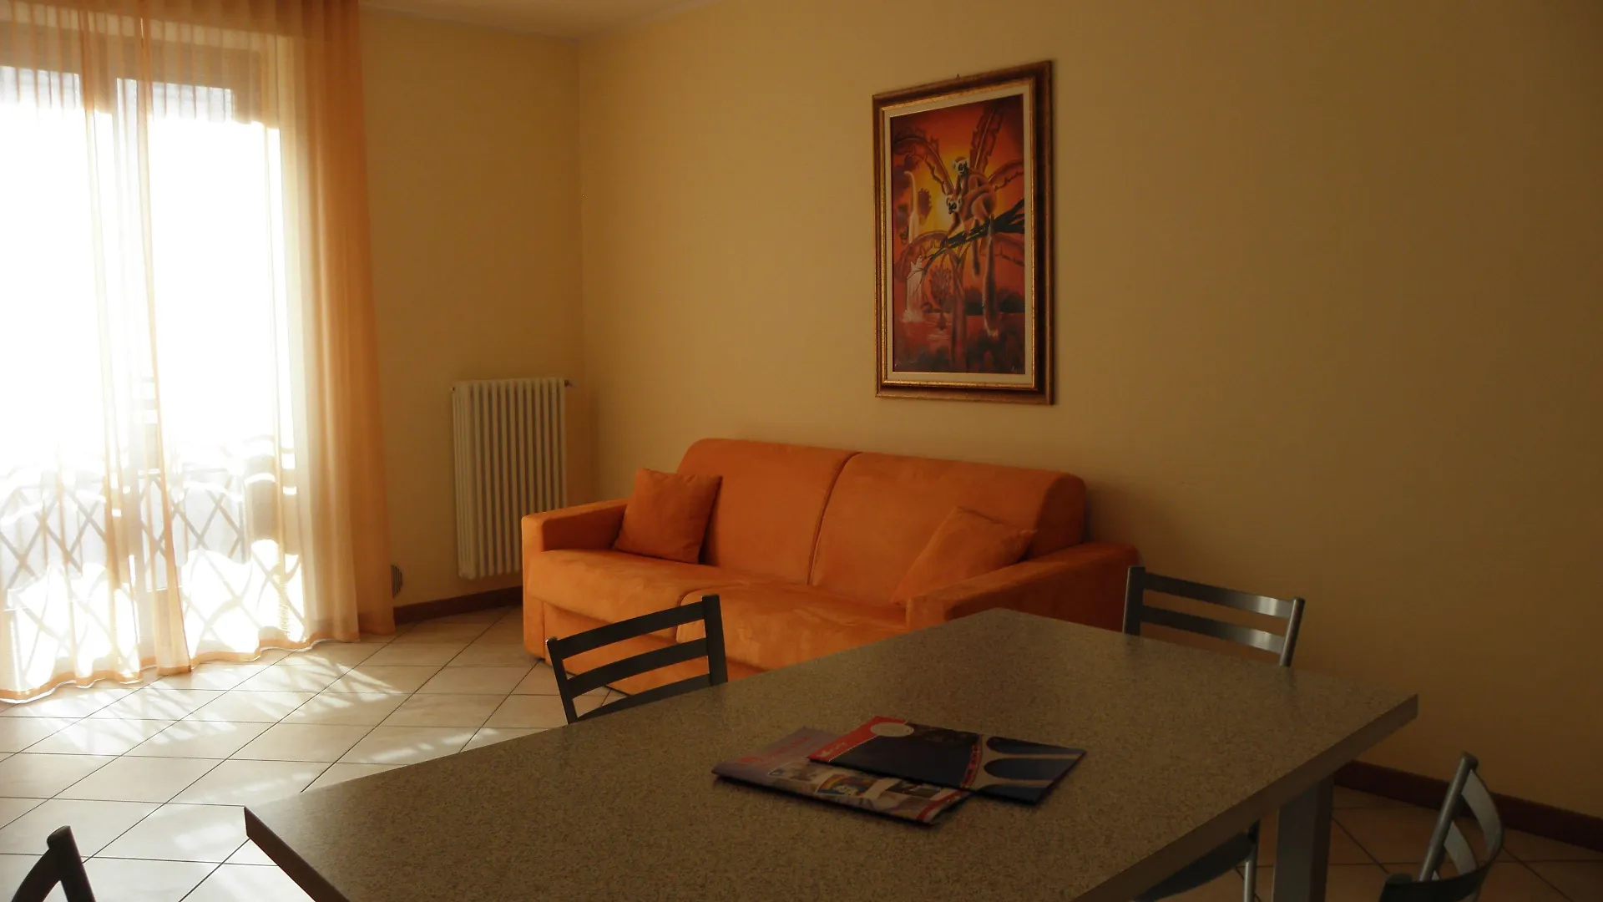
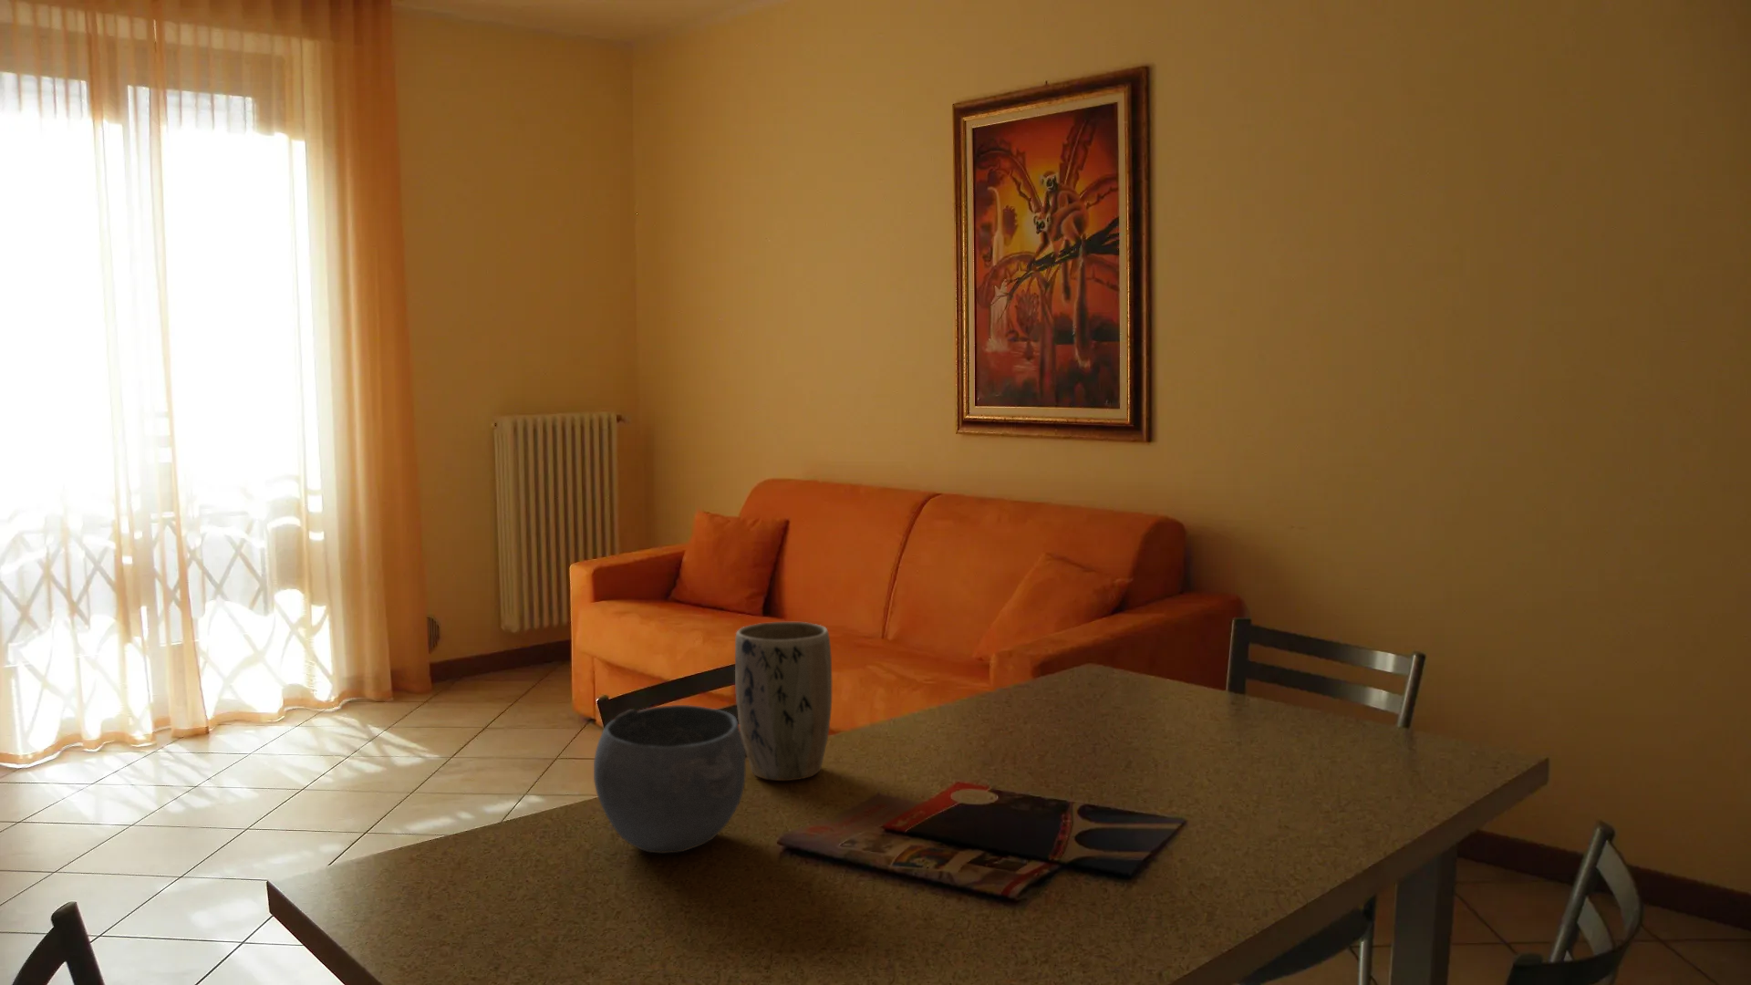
+ bowl (670, 778)
+ plant pot (783, 700)
